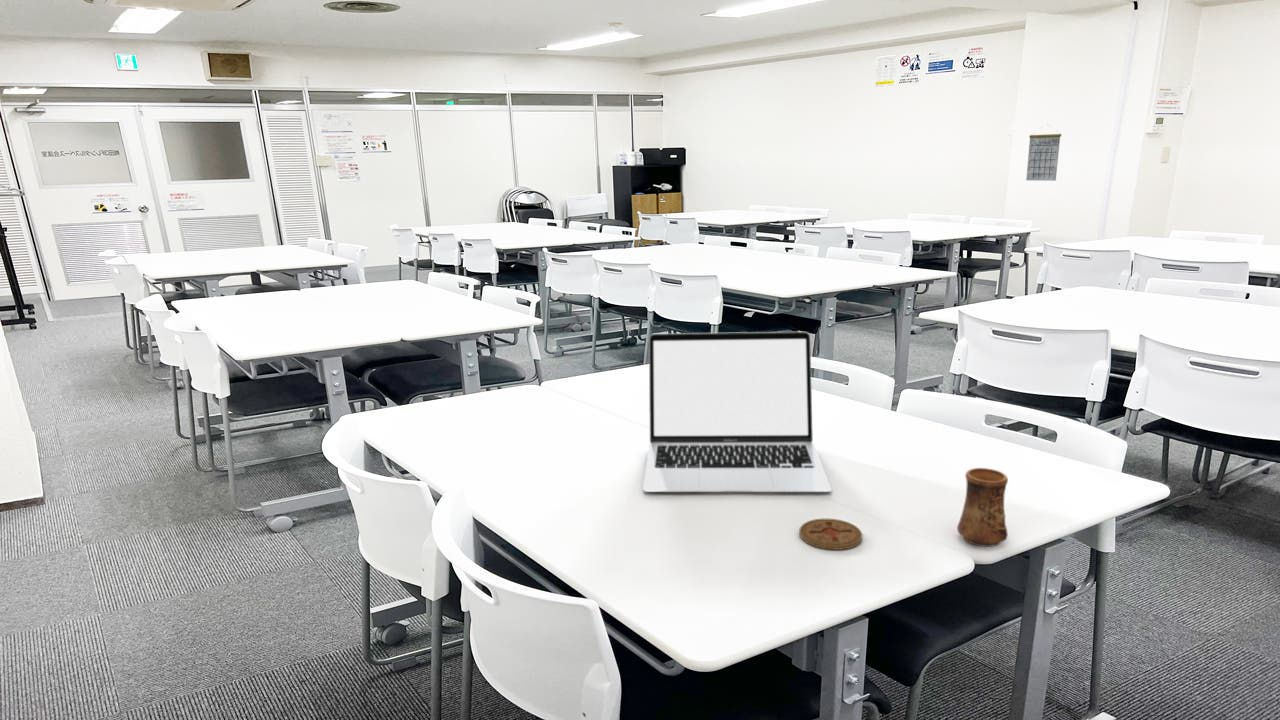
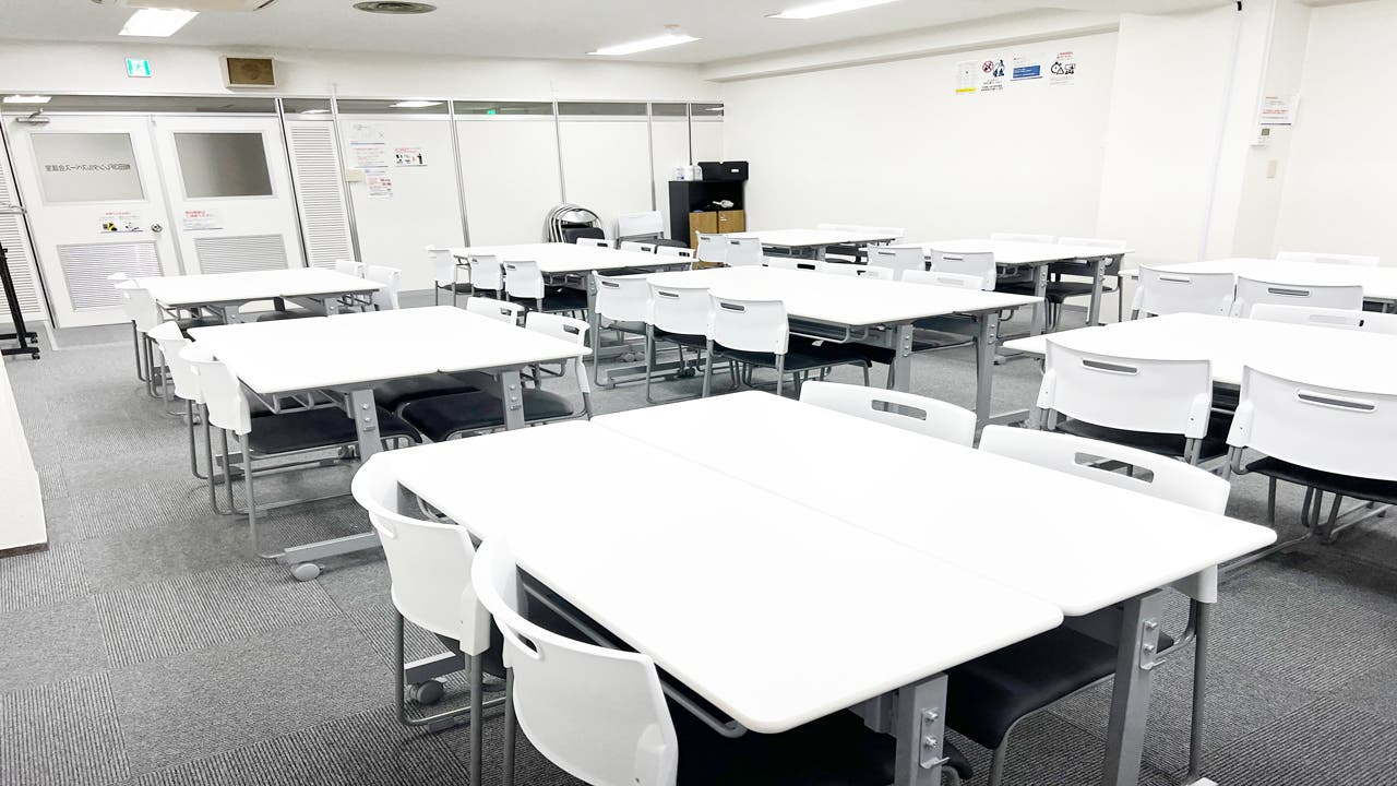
- calendar (1043, 152)
- coaster (830, 533)
- cup (984, 507)
- laptop (732, 407)
